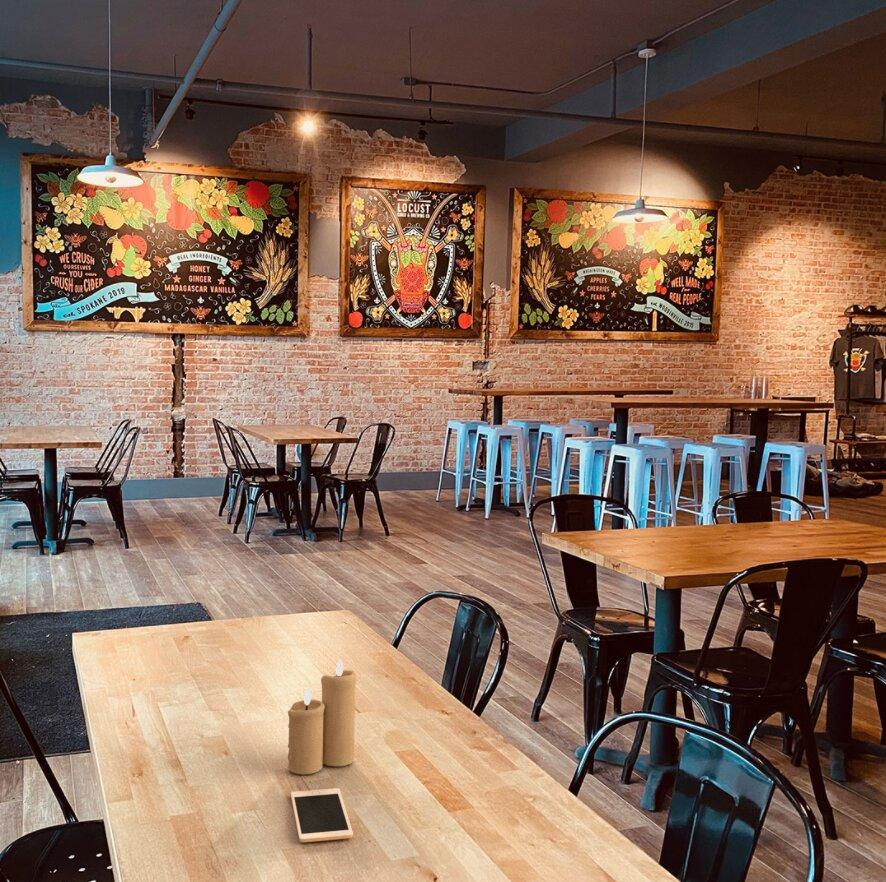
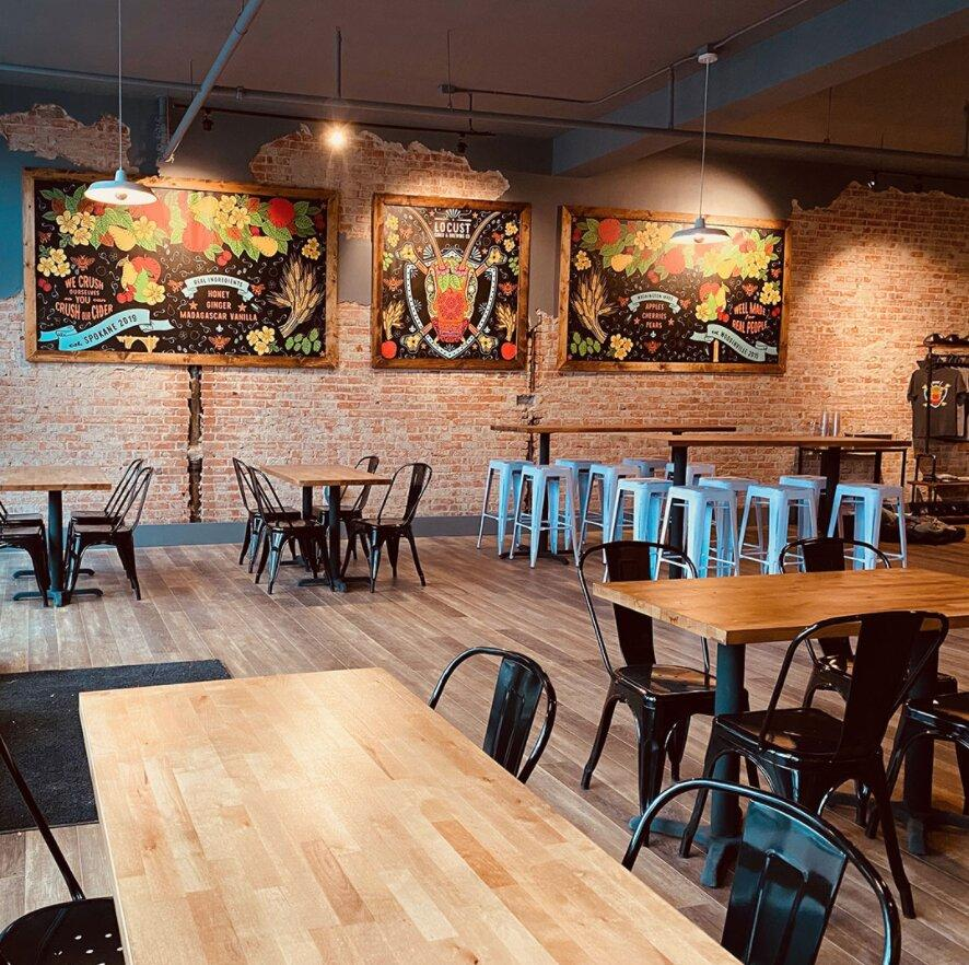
- cell phone (320, 813)
- candle (322, 713)
